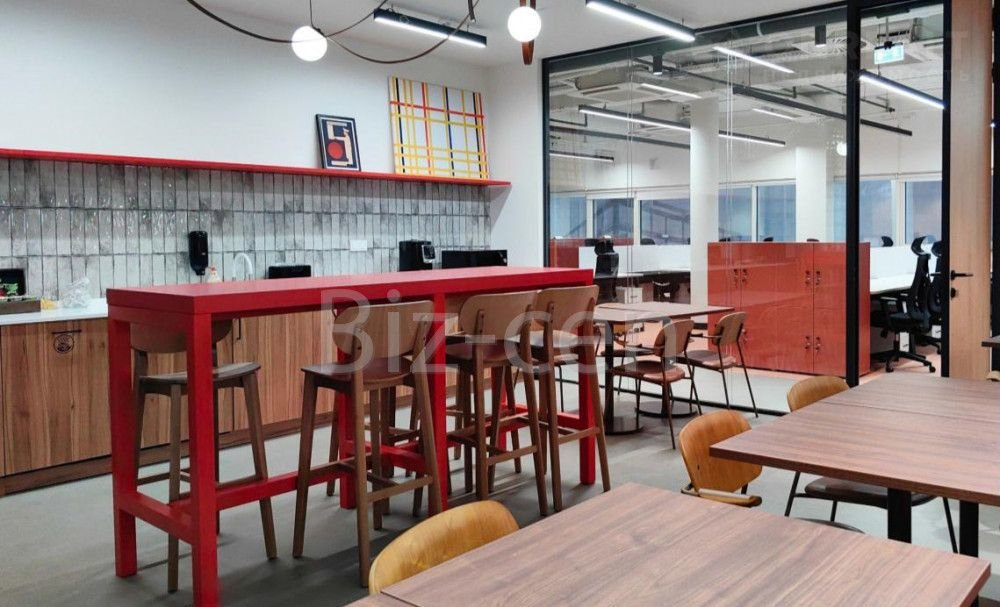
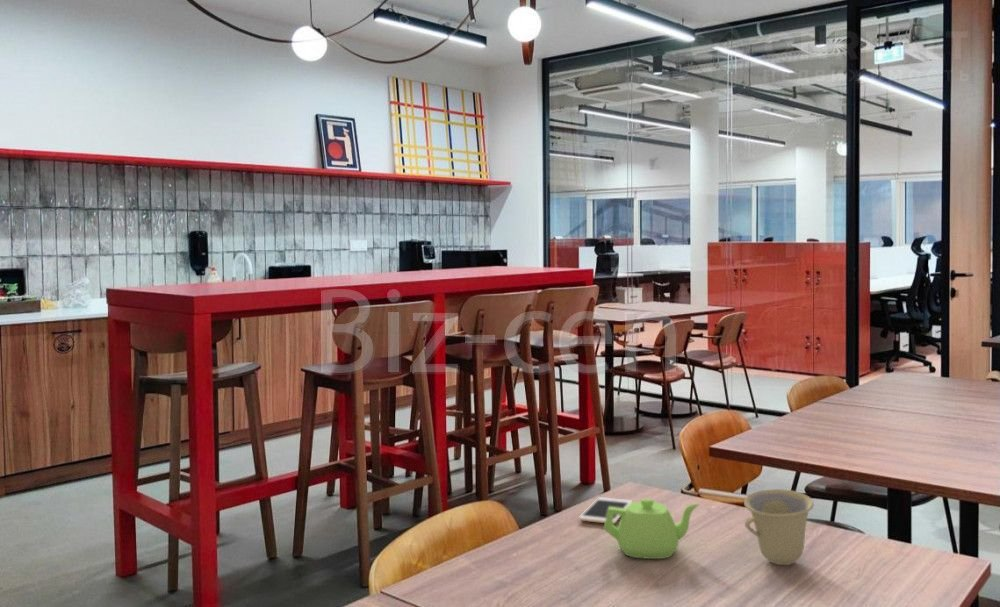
+ teapot (651, 524)
+ cup (778, 529)
+ cell phone (606, 510)
